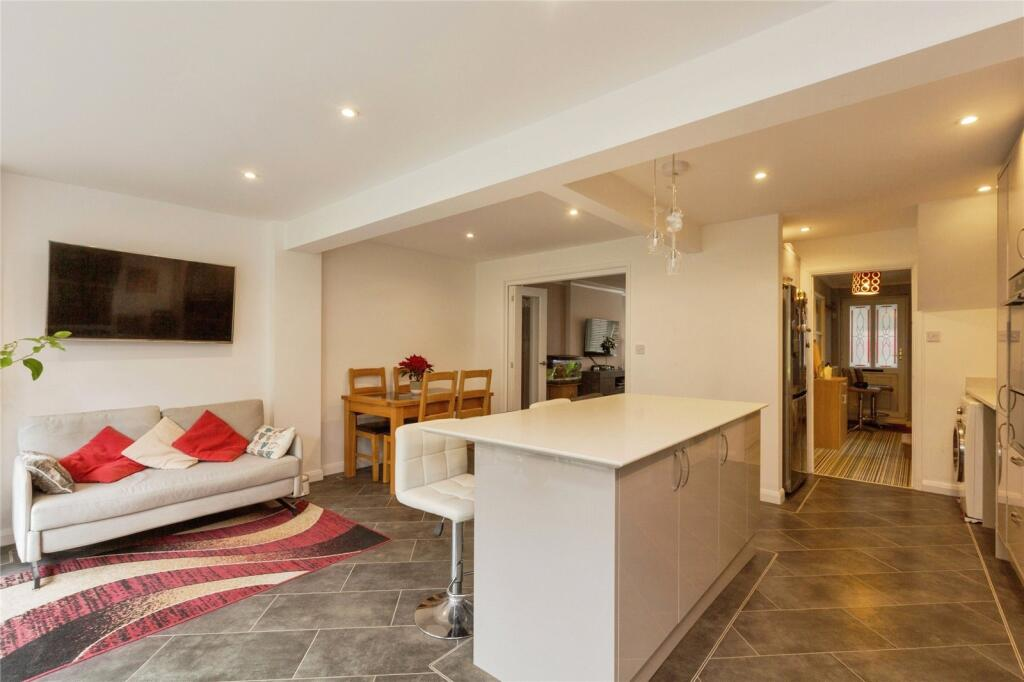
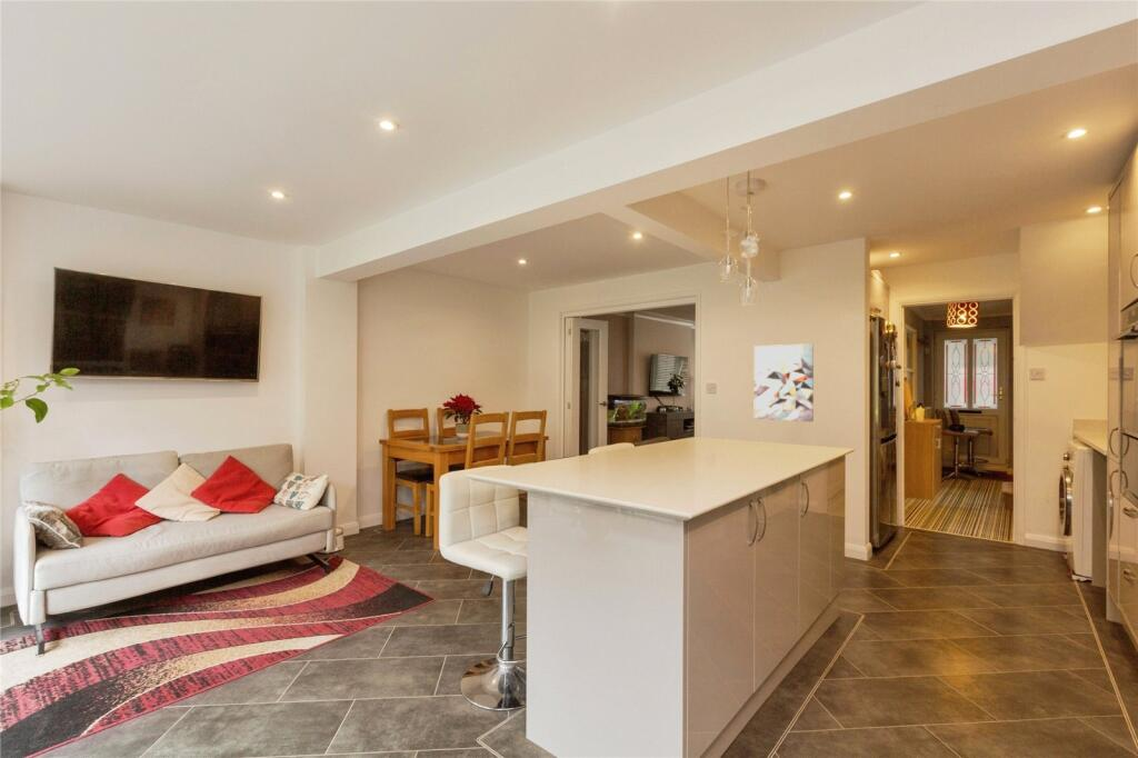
+ wall art (782, 382)
